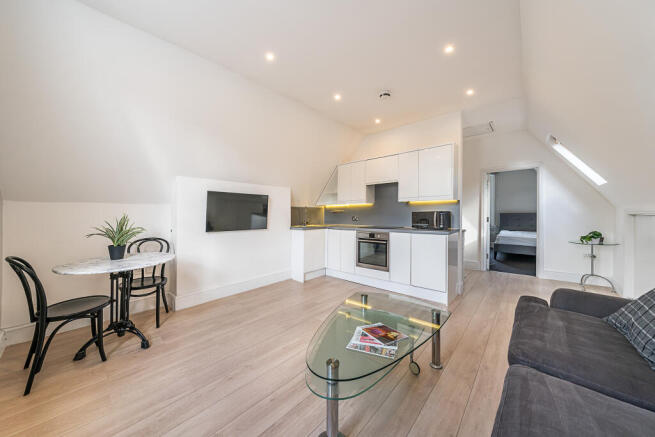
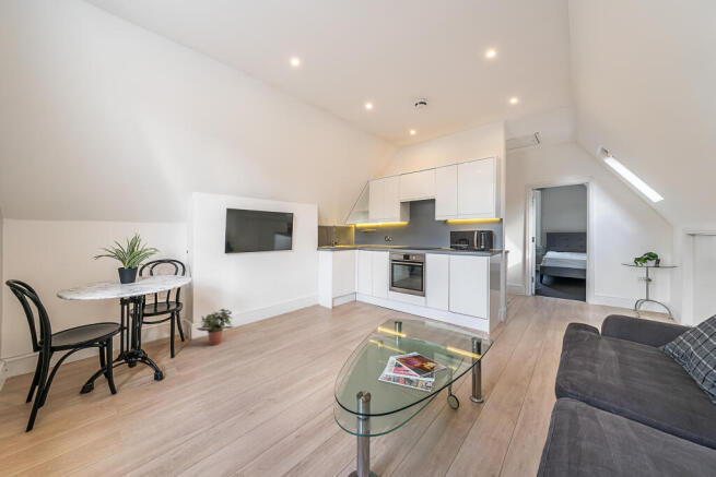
+ potted plant (214, 326)
